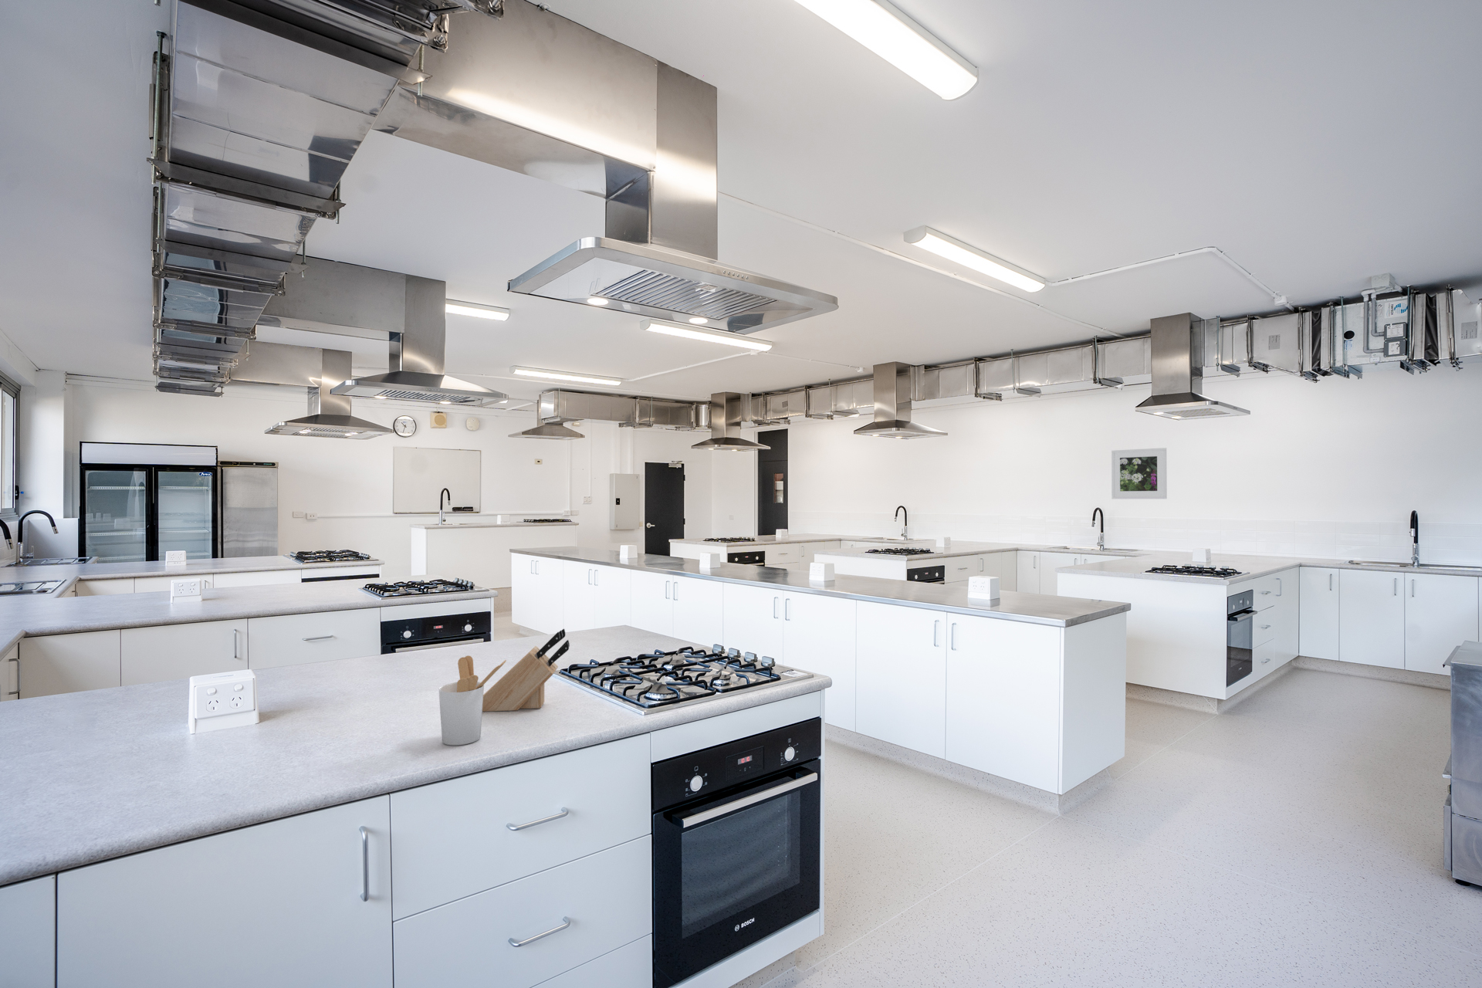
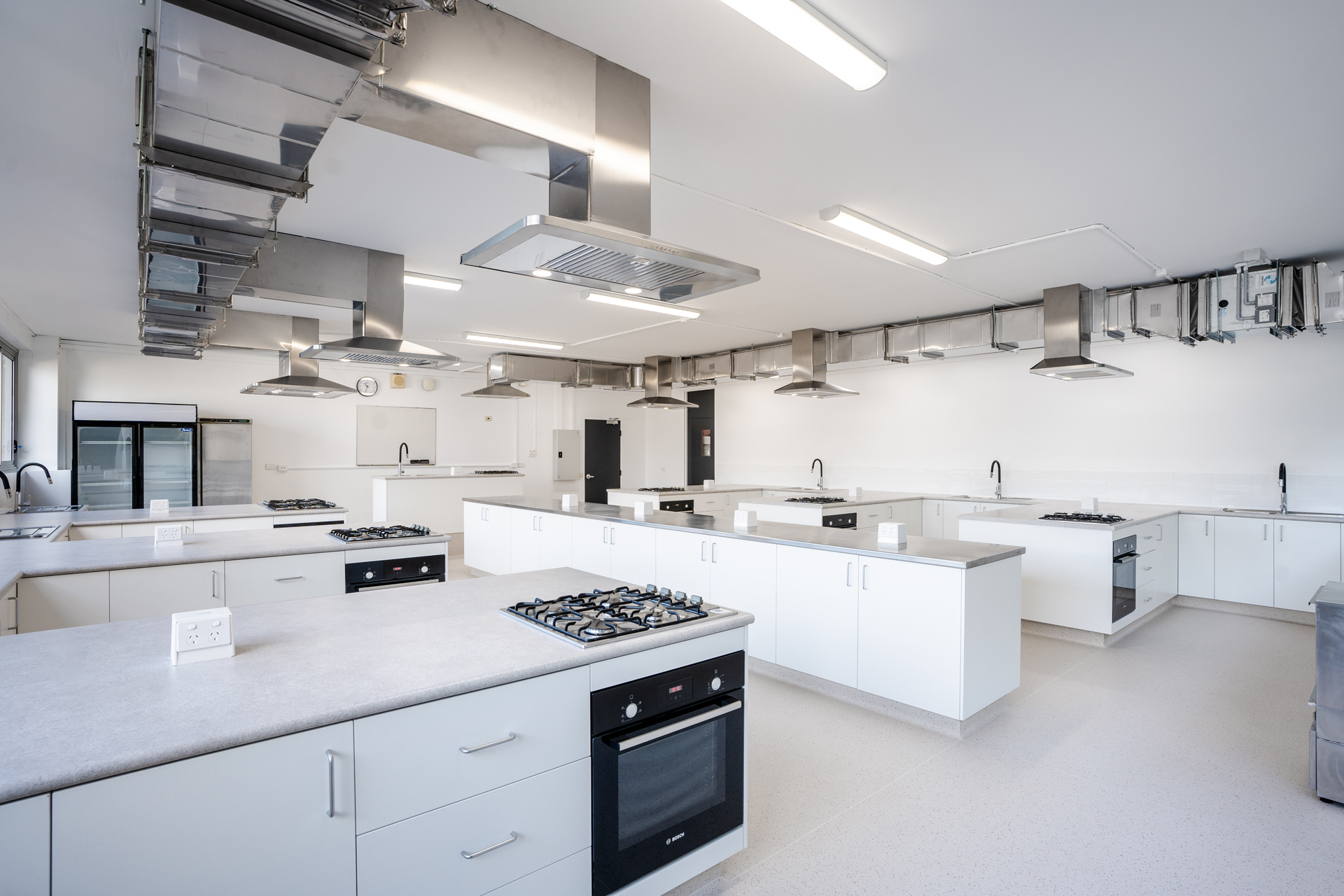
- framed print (1138, 474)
- knife block (522, 668)
- utensil holder (473, 699)
